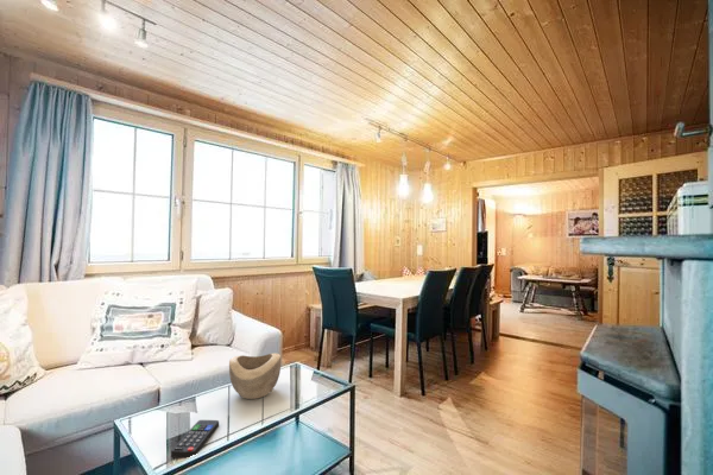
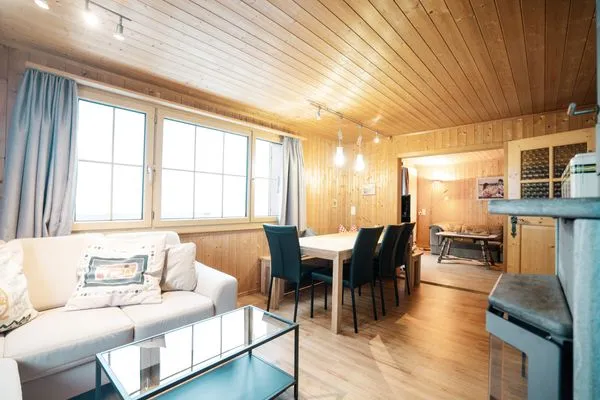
- decorative bowl (254, 374)
- remote control (196, 437)
